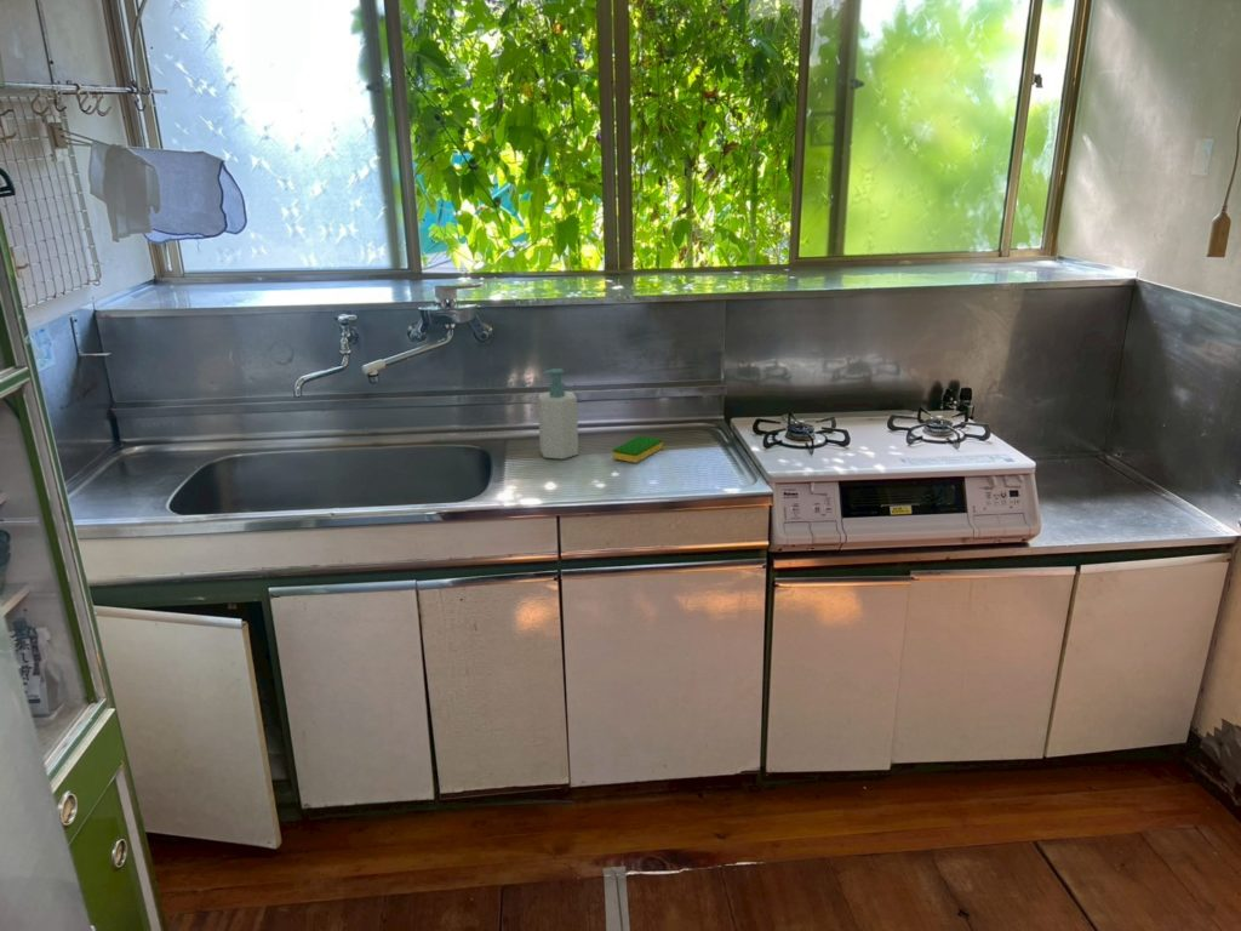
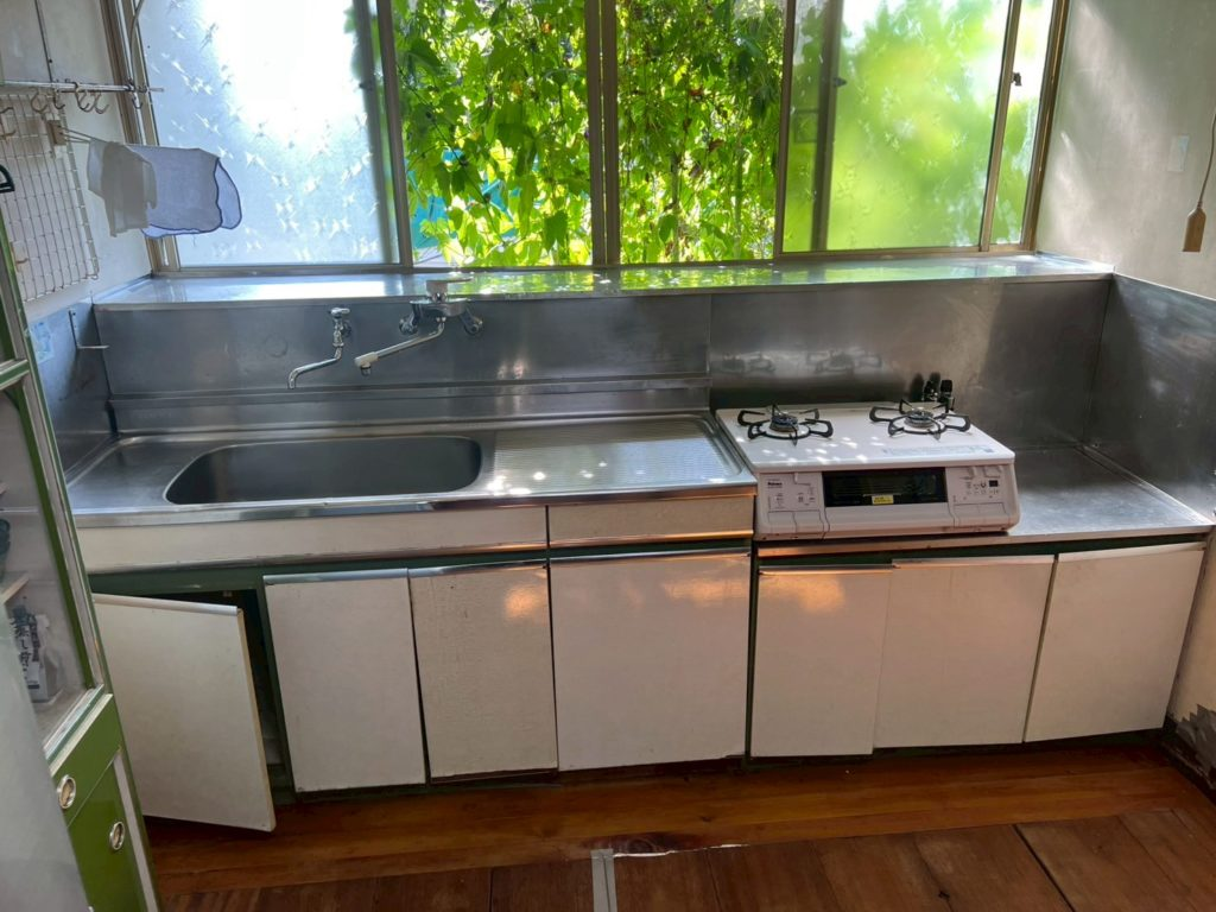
- dish sponge (637, 449)
- soap bottle (557, 412)
